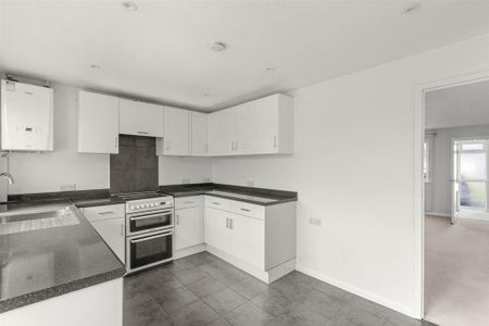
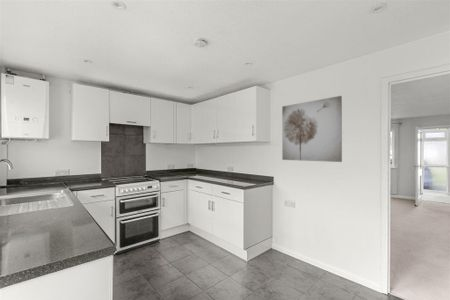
+ wall art (308, 131)
